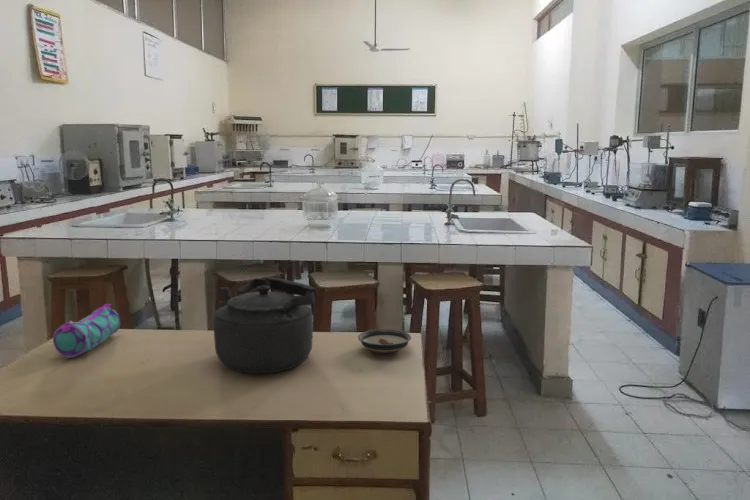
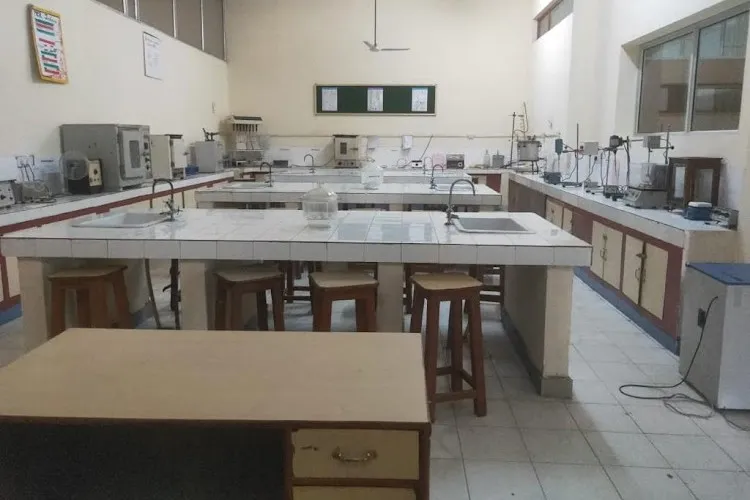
- kettle (263, 321)
- pencil case (89, 329)
- saucer (384, 342)
